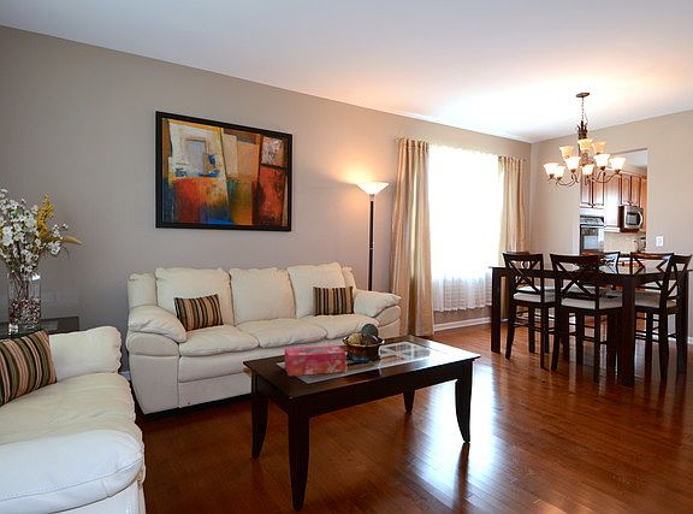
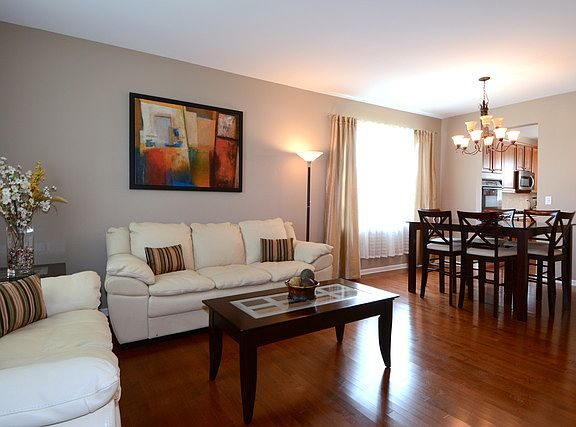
- tissue box (314, 359)
